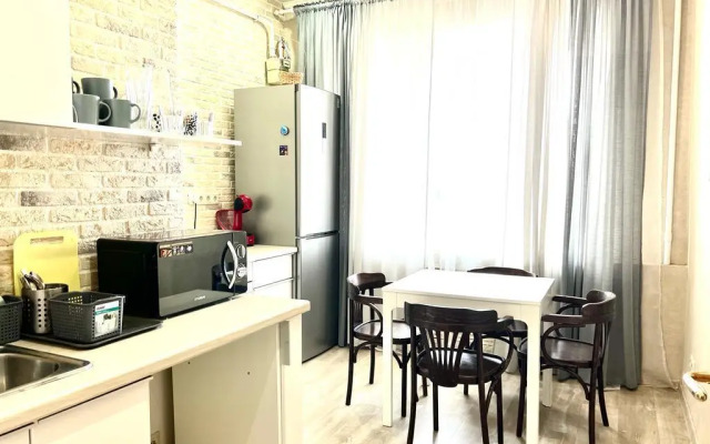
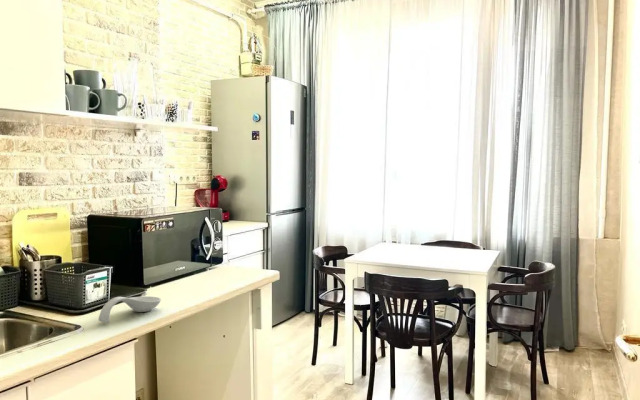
+ spoon rest (131, 304)
